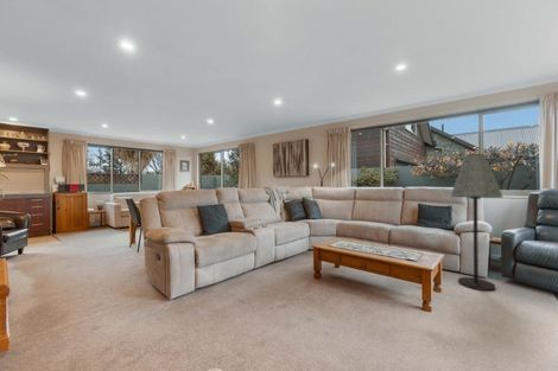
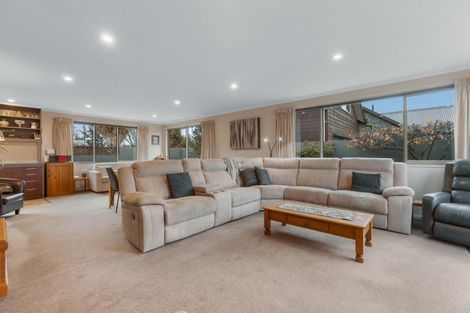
- floor lamp (475, 218)
